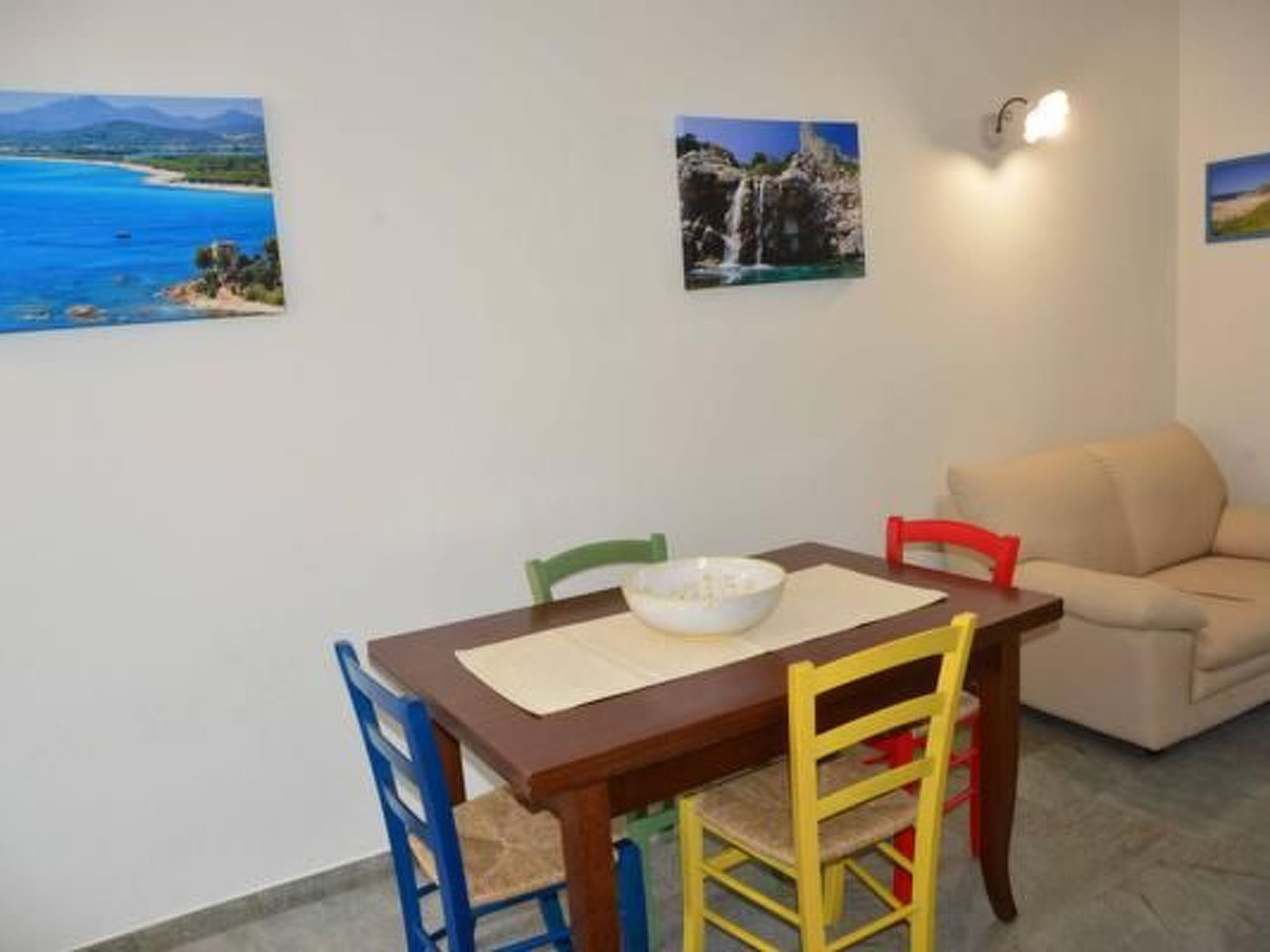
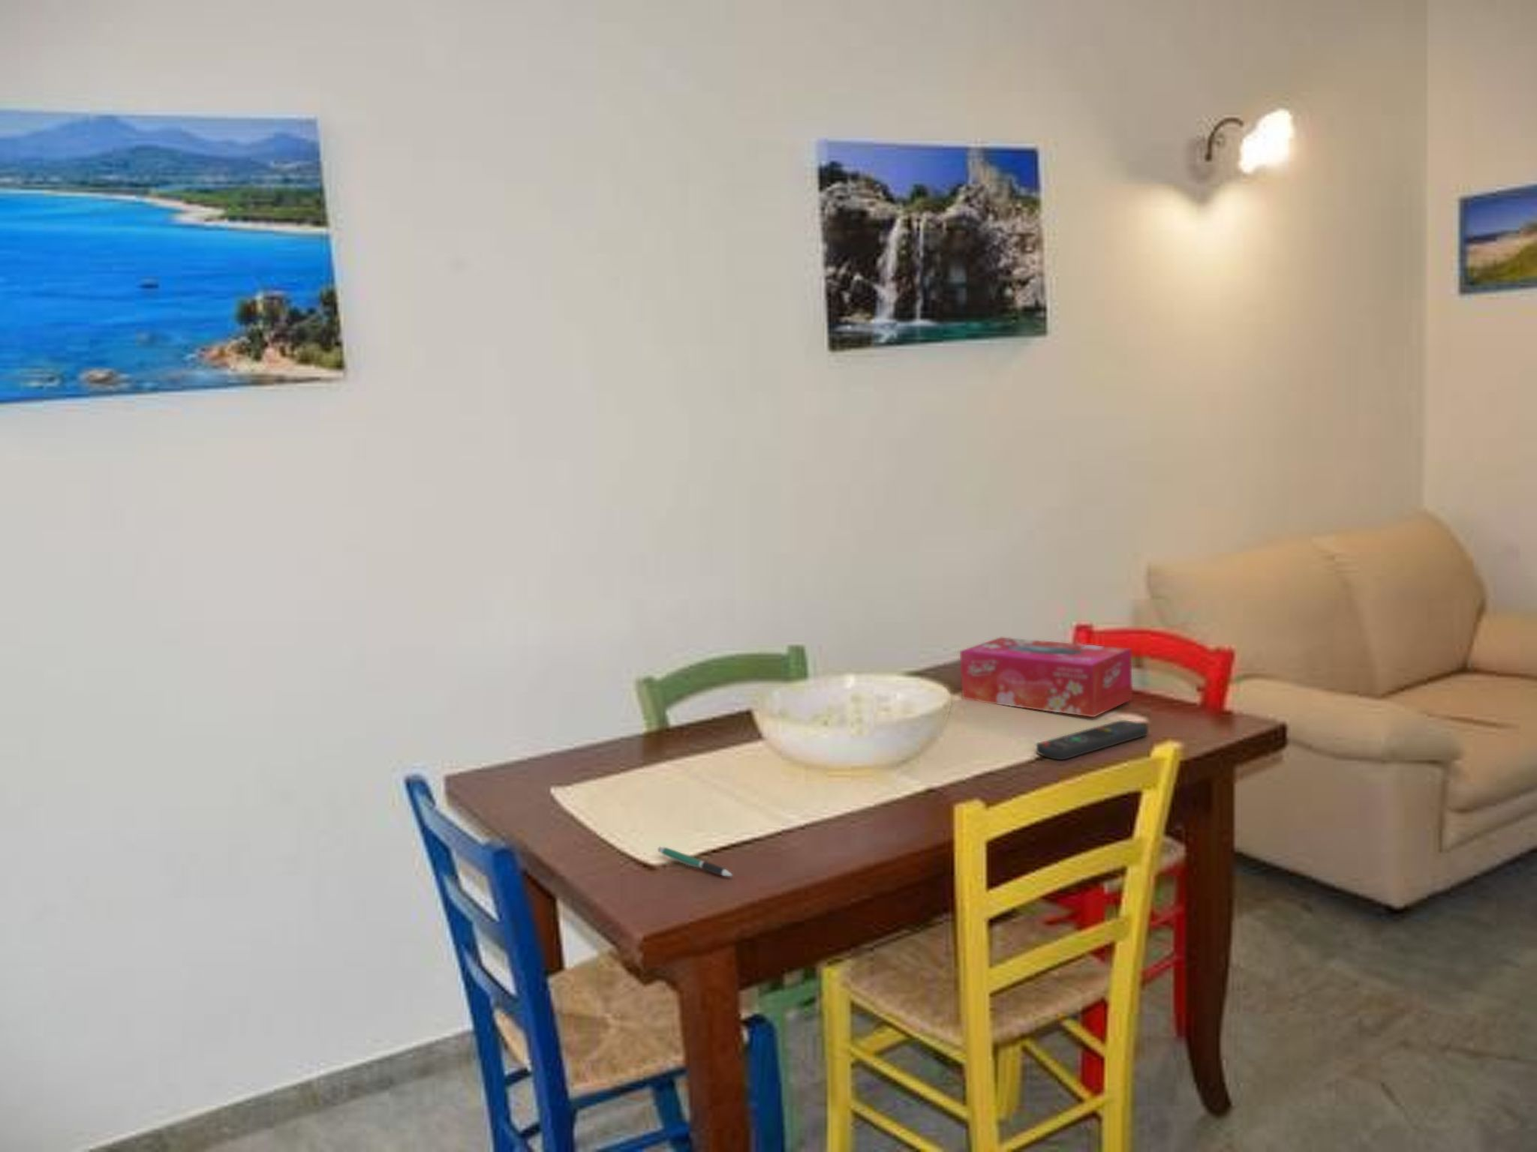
+ tissue box (1044, 674)
+ pen (695, 862)
+ remote control (1093, 738)
